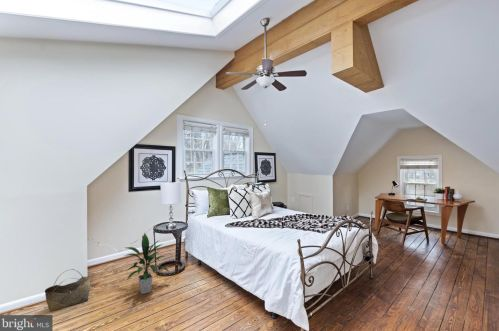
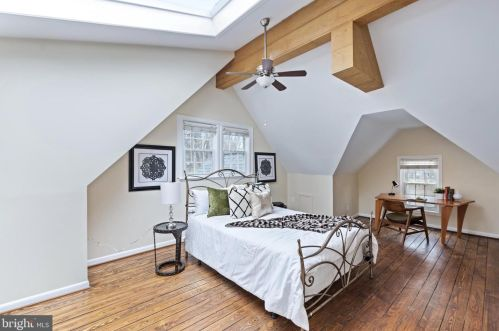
- basket (68, 289)
- indoor plant (147, 263)
